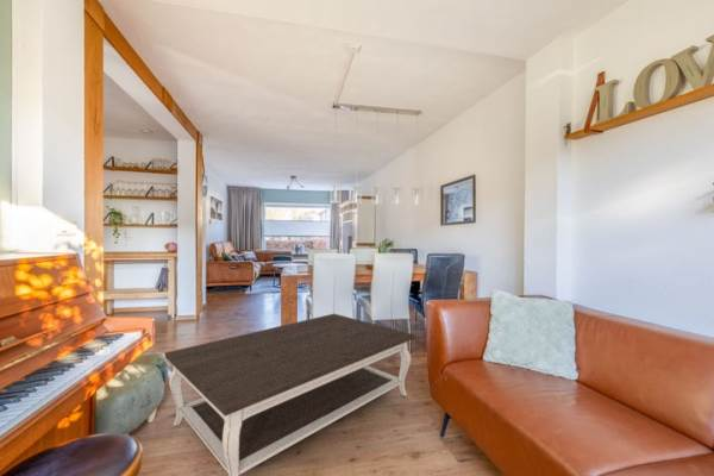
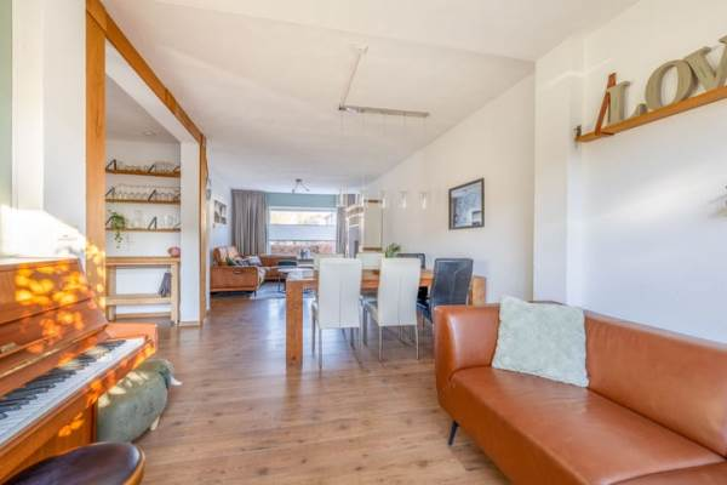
- coffee table (300, 375)
